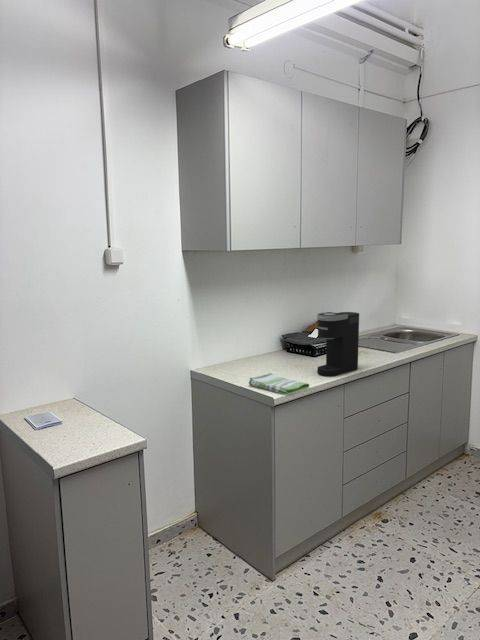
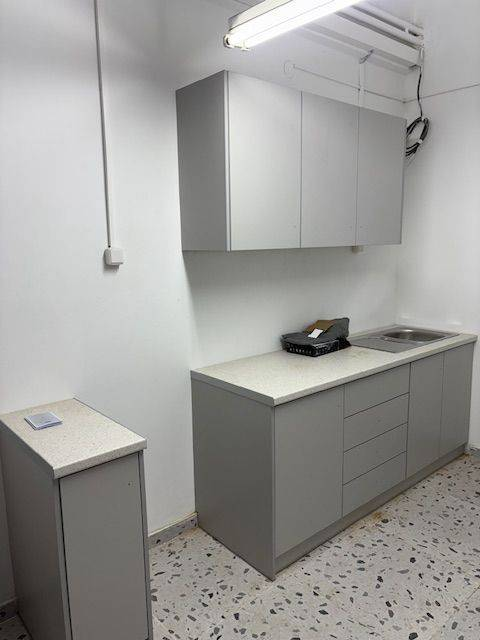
- dish towel (278, 382)
- coffee maker (338, 342)
